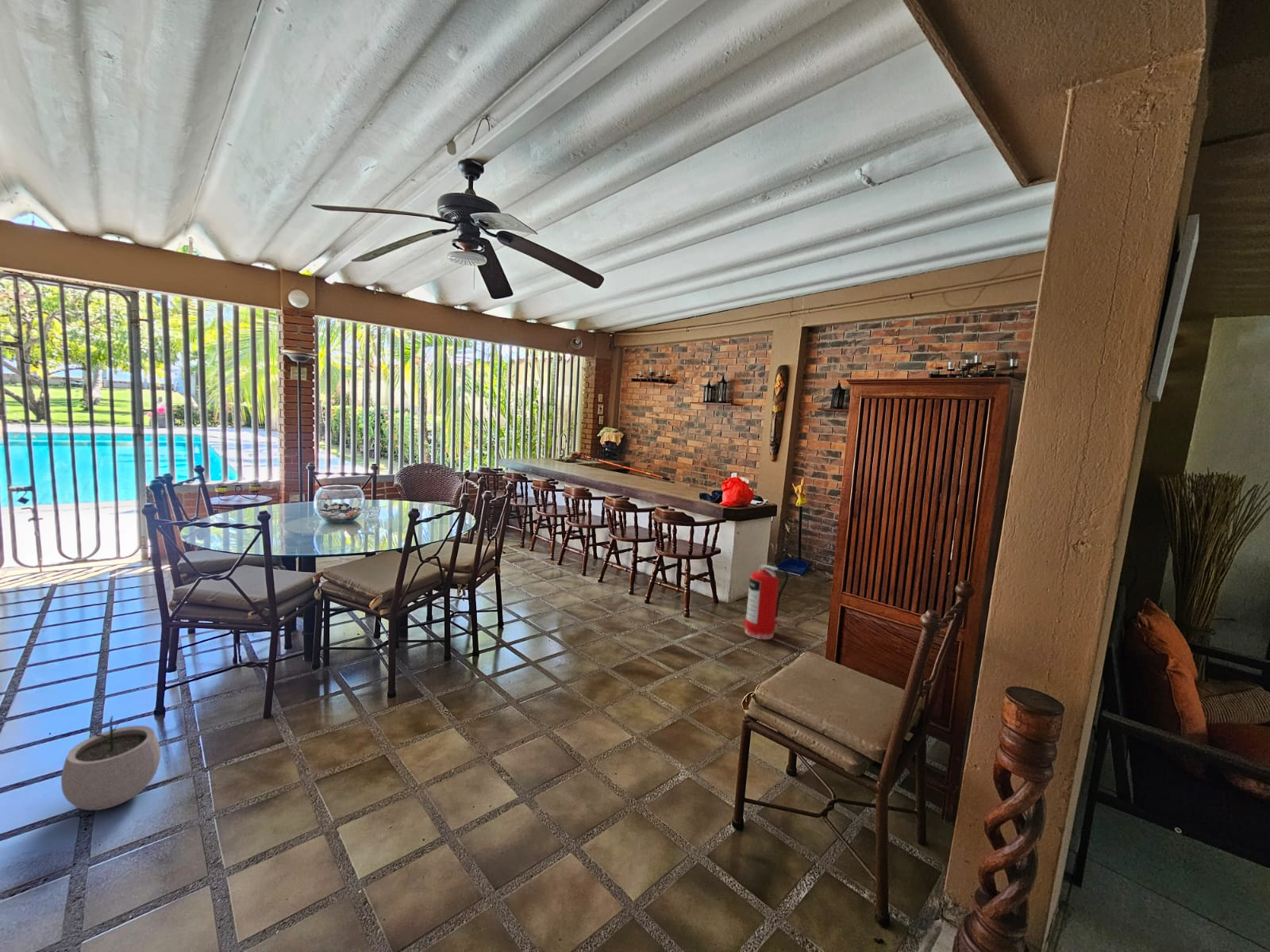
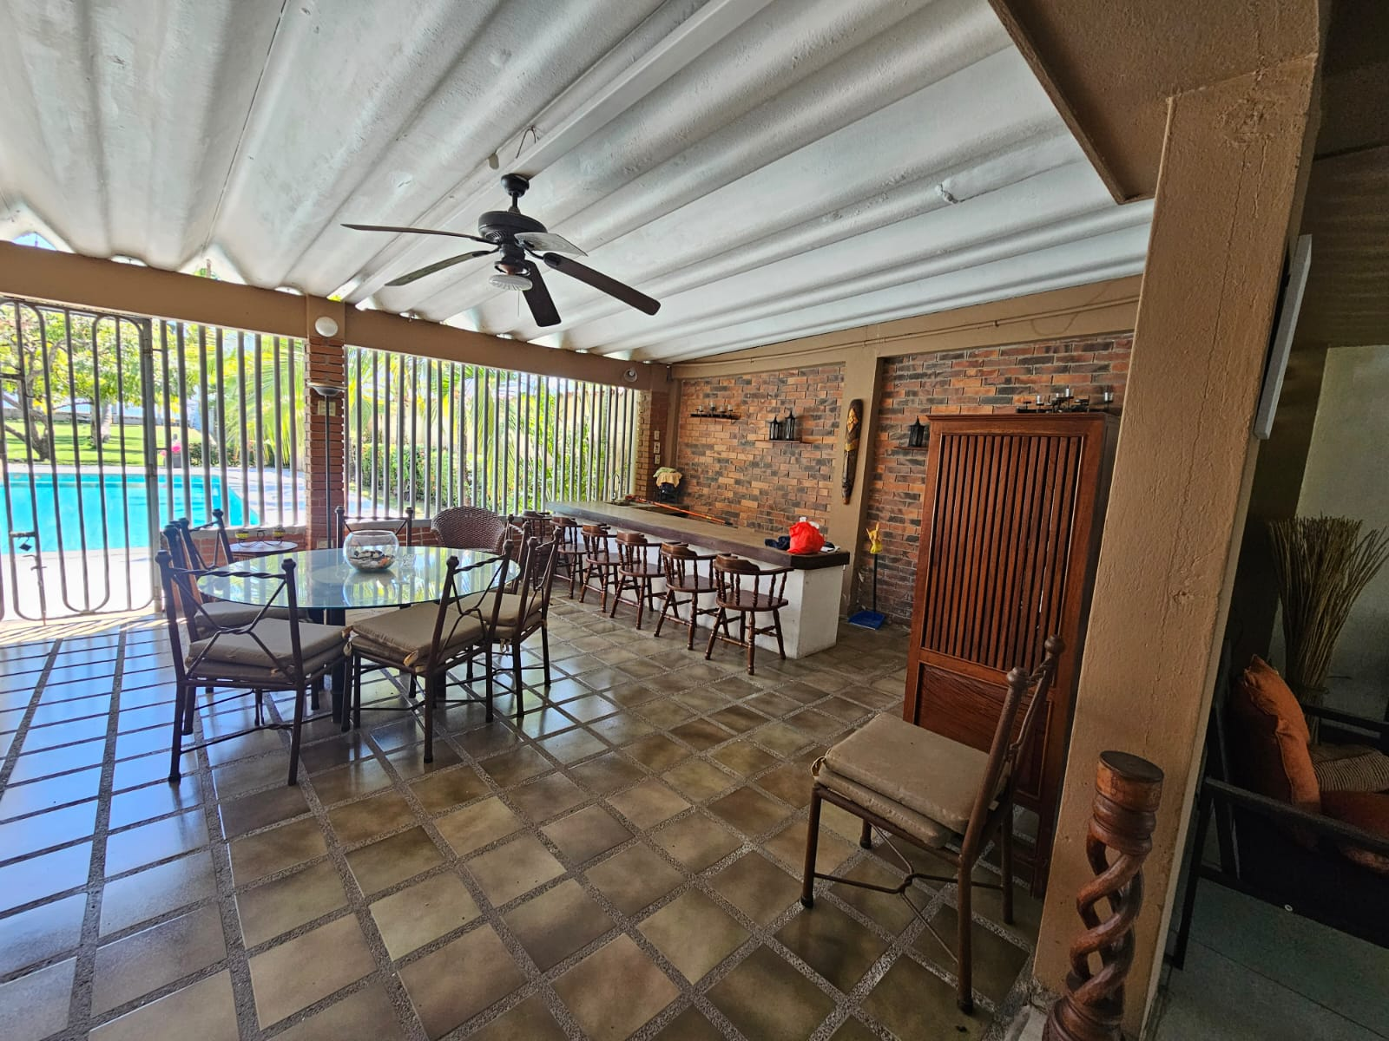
- fire extinguisher (768, 599)
- plant pot (113, 758)
